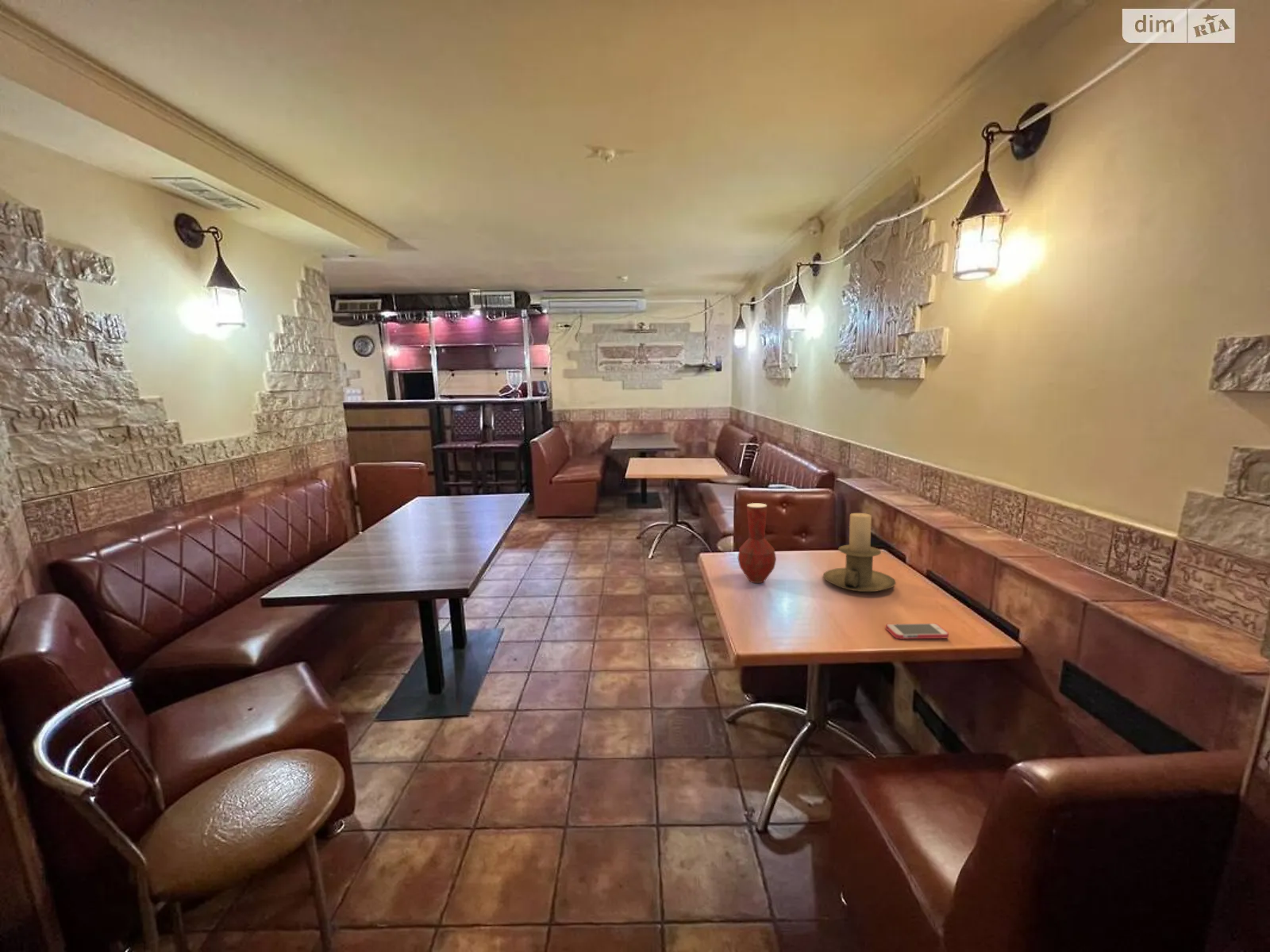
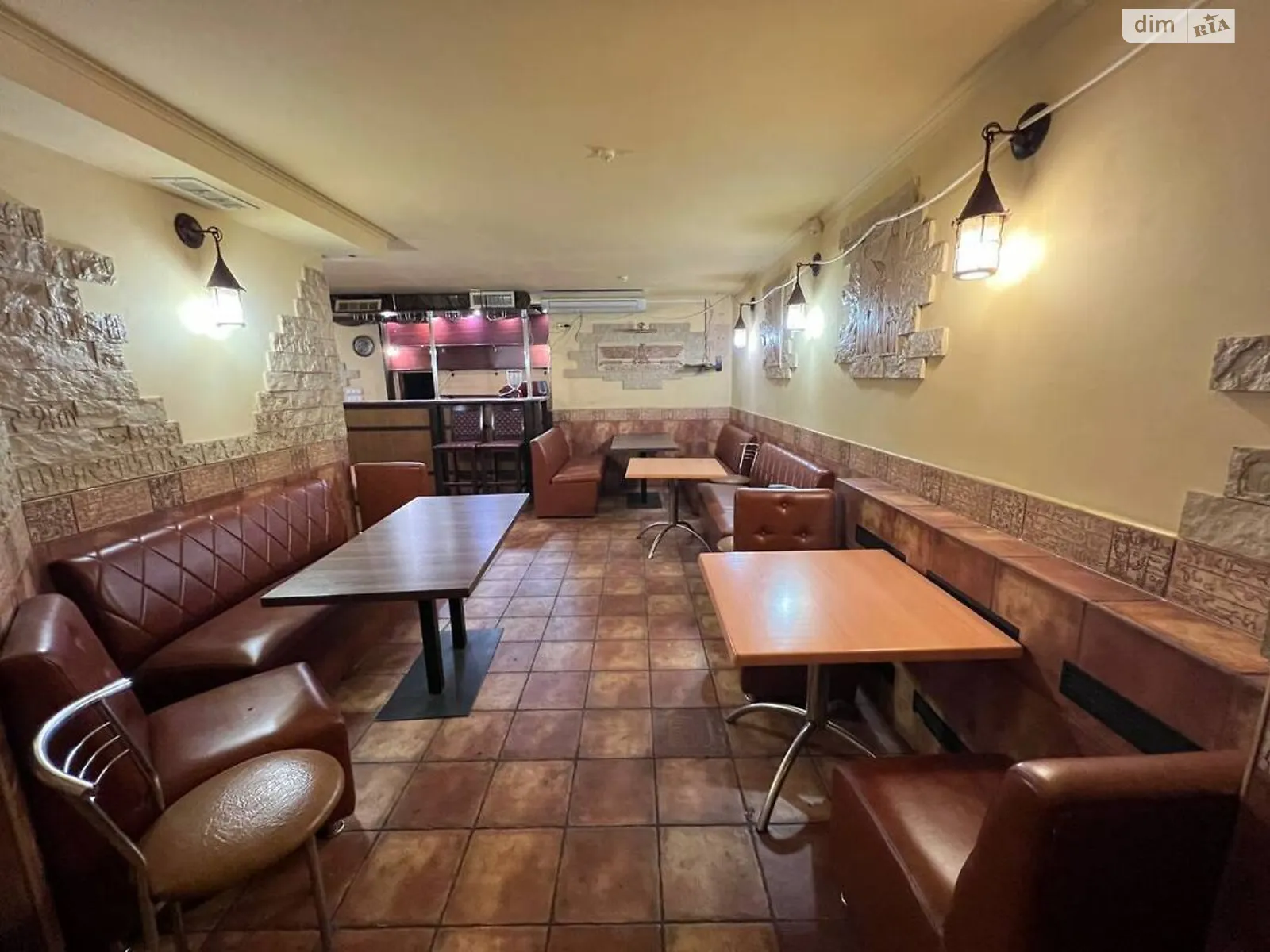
- vase (756, 543)
- candle holder (859, 548)
- smartphone (916, 631)
